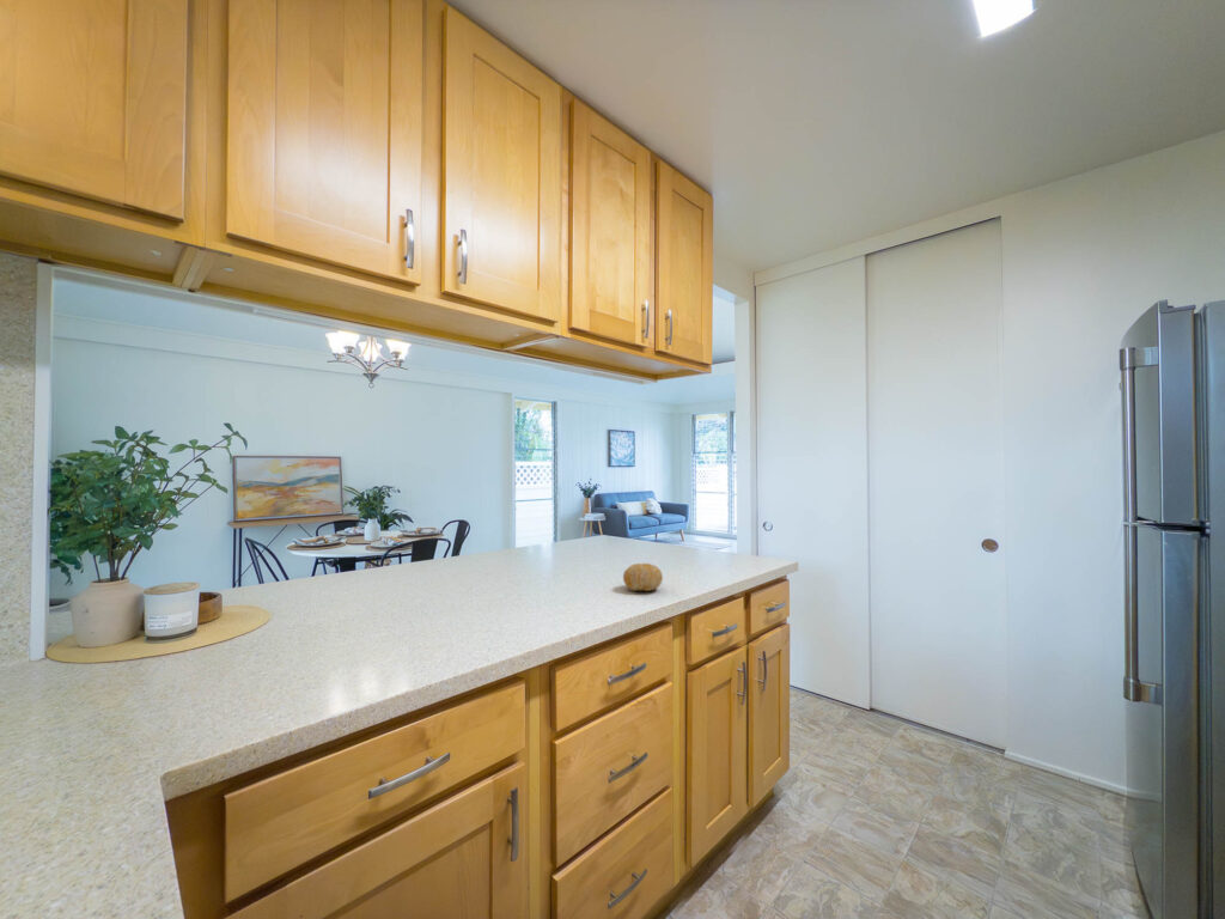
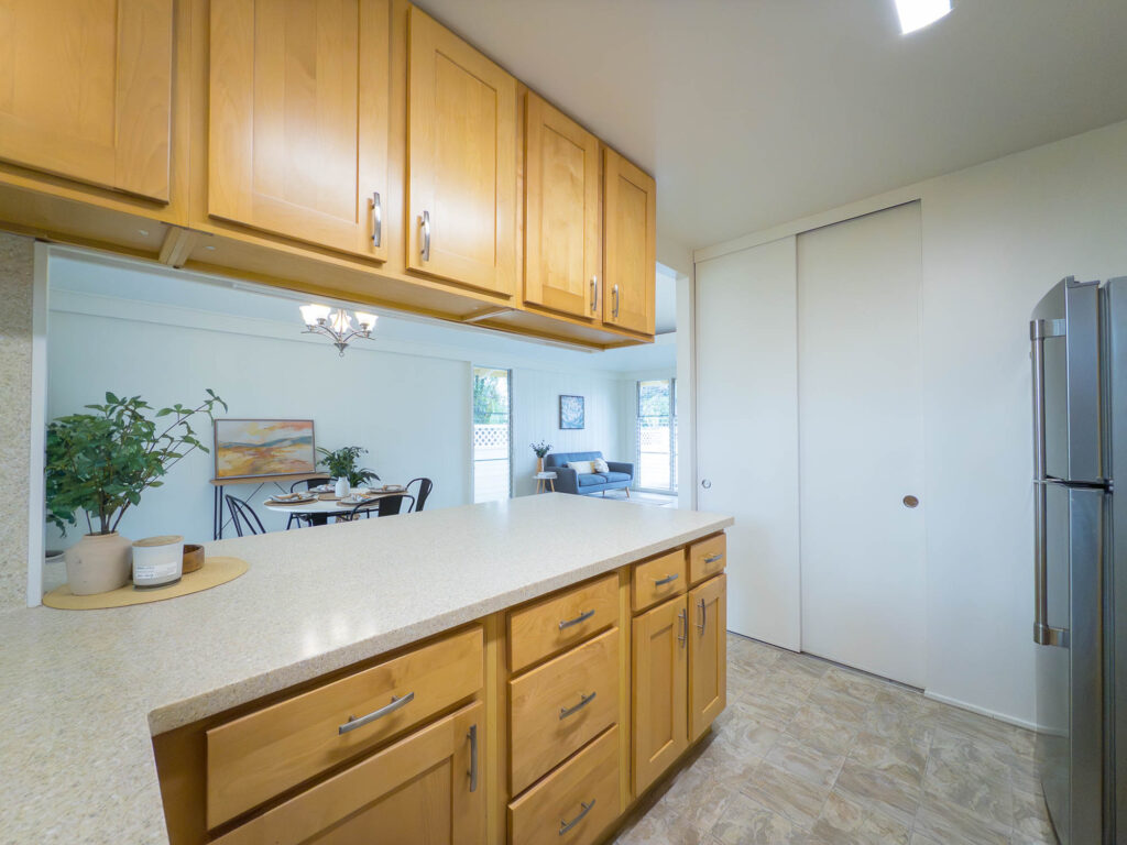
- fruit (642, 576)
